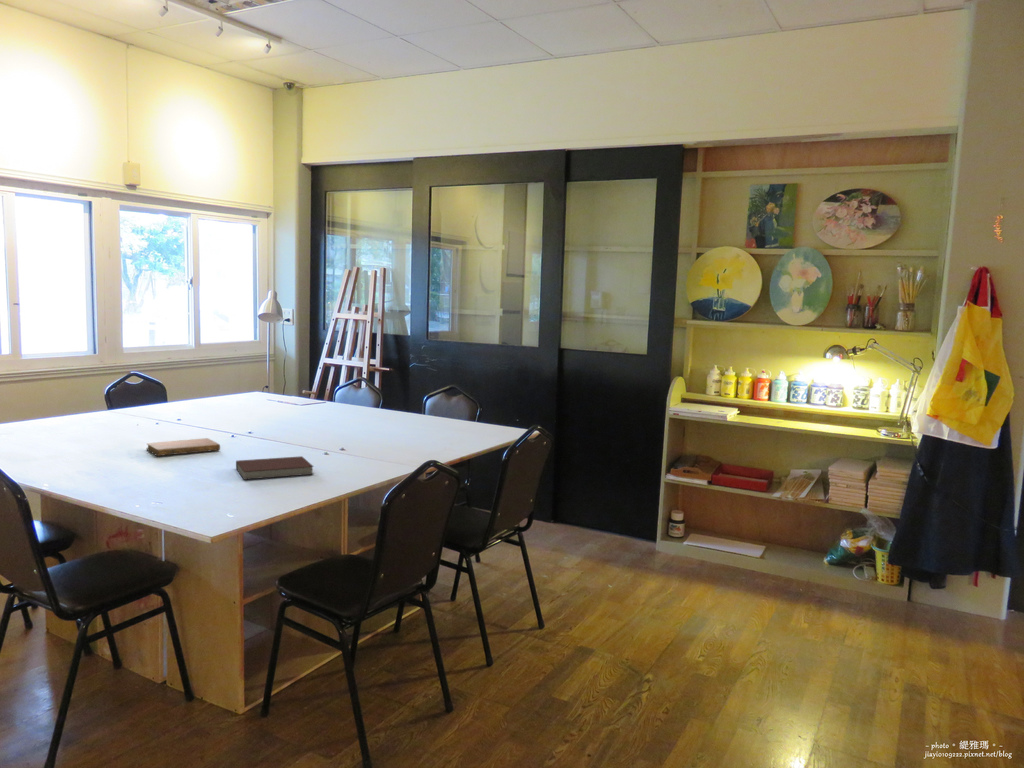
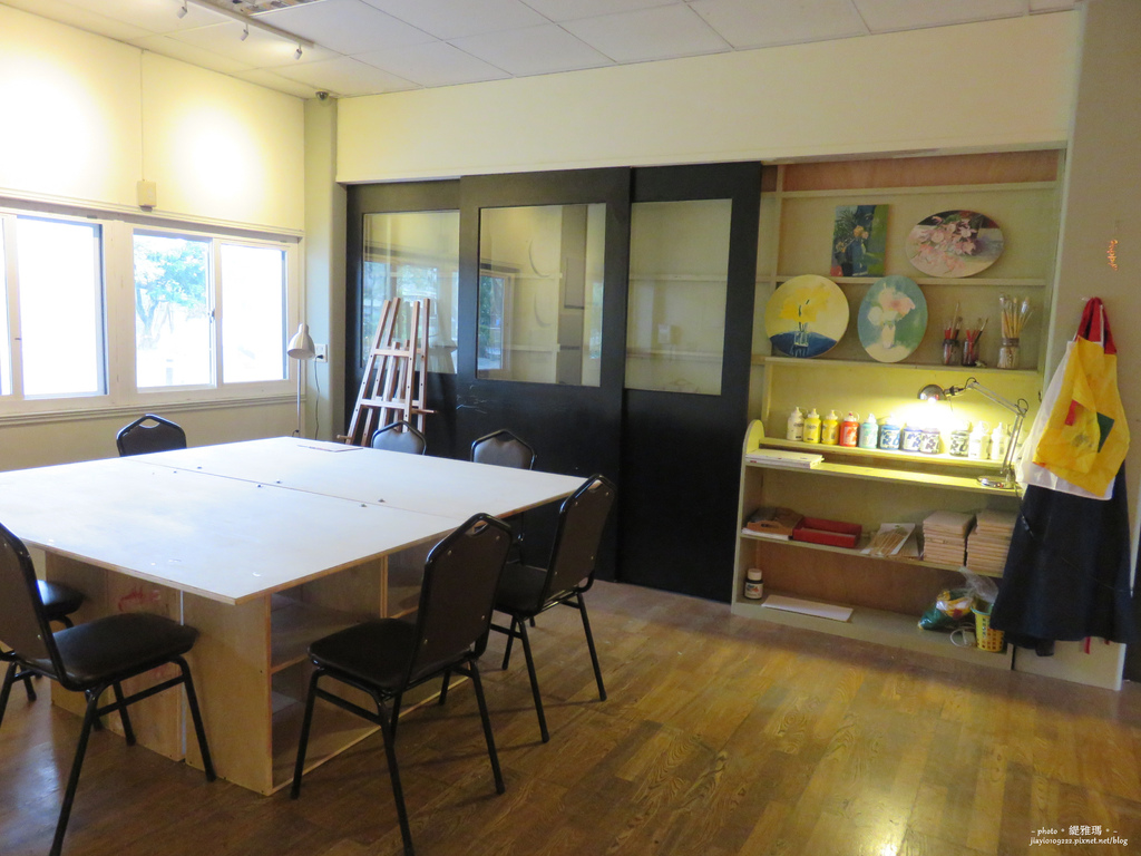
- notebook (183, 446)
- notebook (274, 467)
